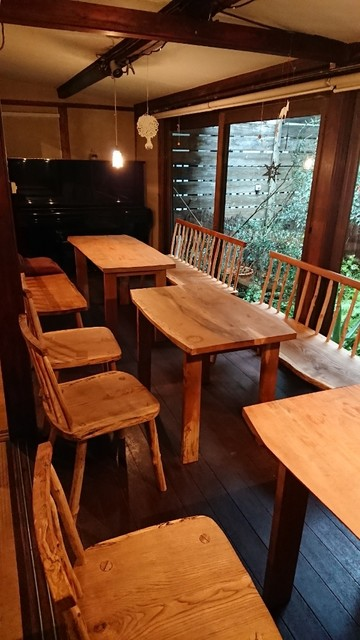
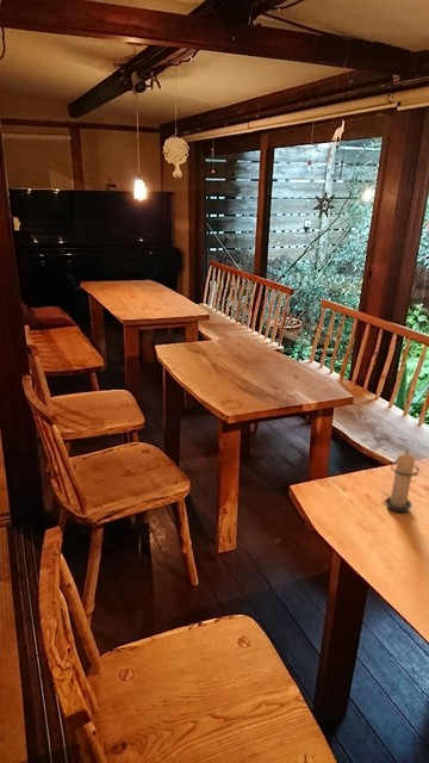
+ candle (402, 478)
